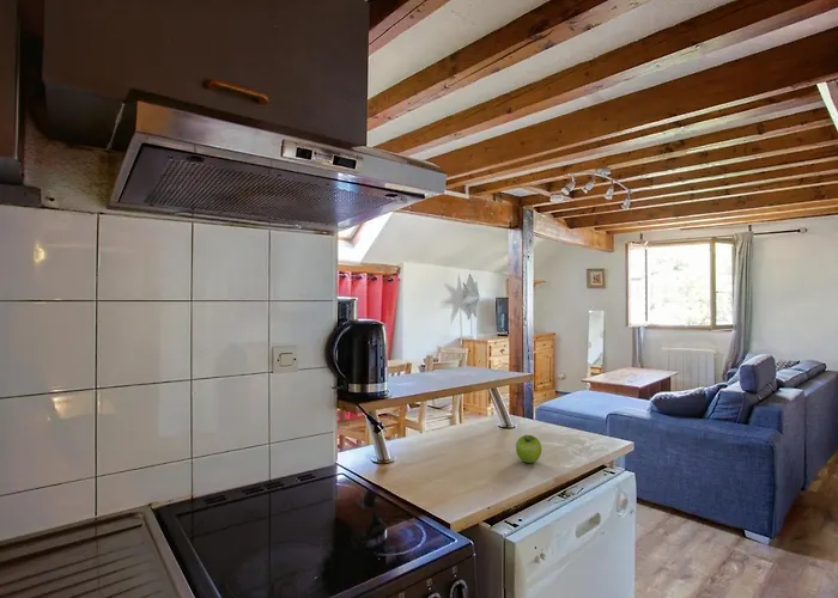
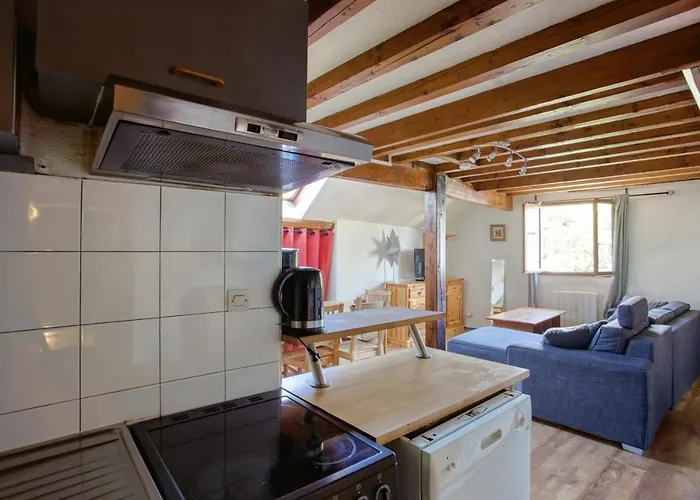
- fruit (528, 448)
